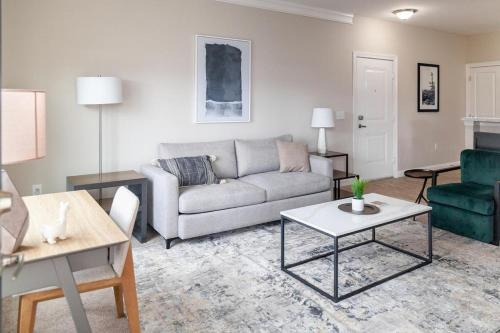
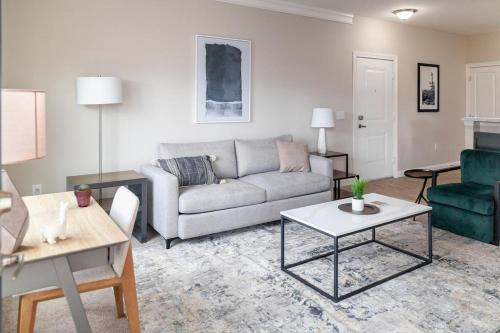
+ potted succulent (83, 194)
